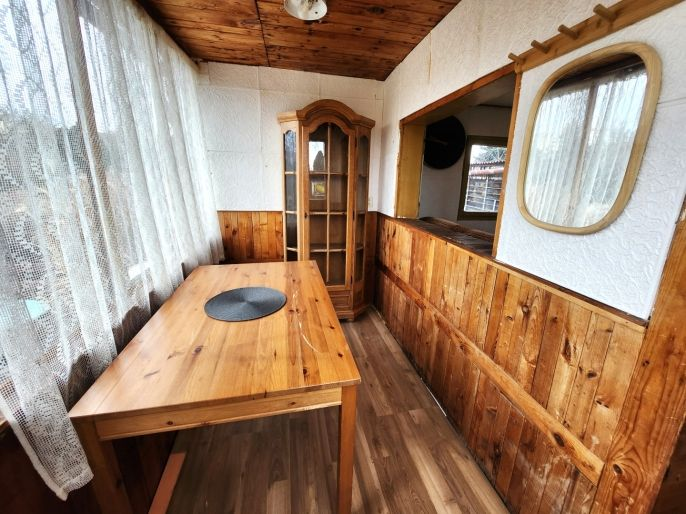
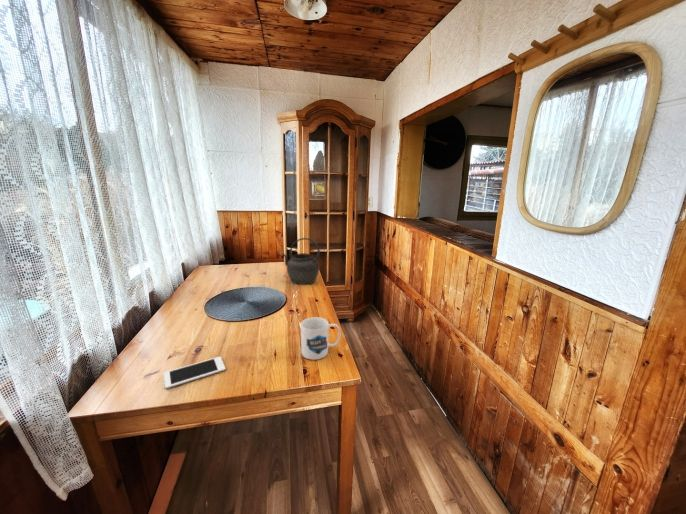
+ kettle (300, 259)
+ cell phone (195, 371)
+ mug (319, 337)
